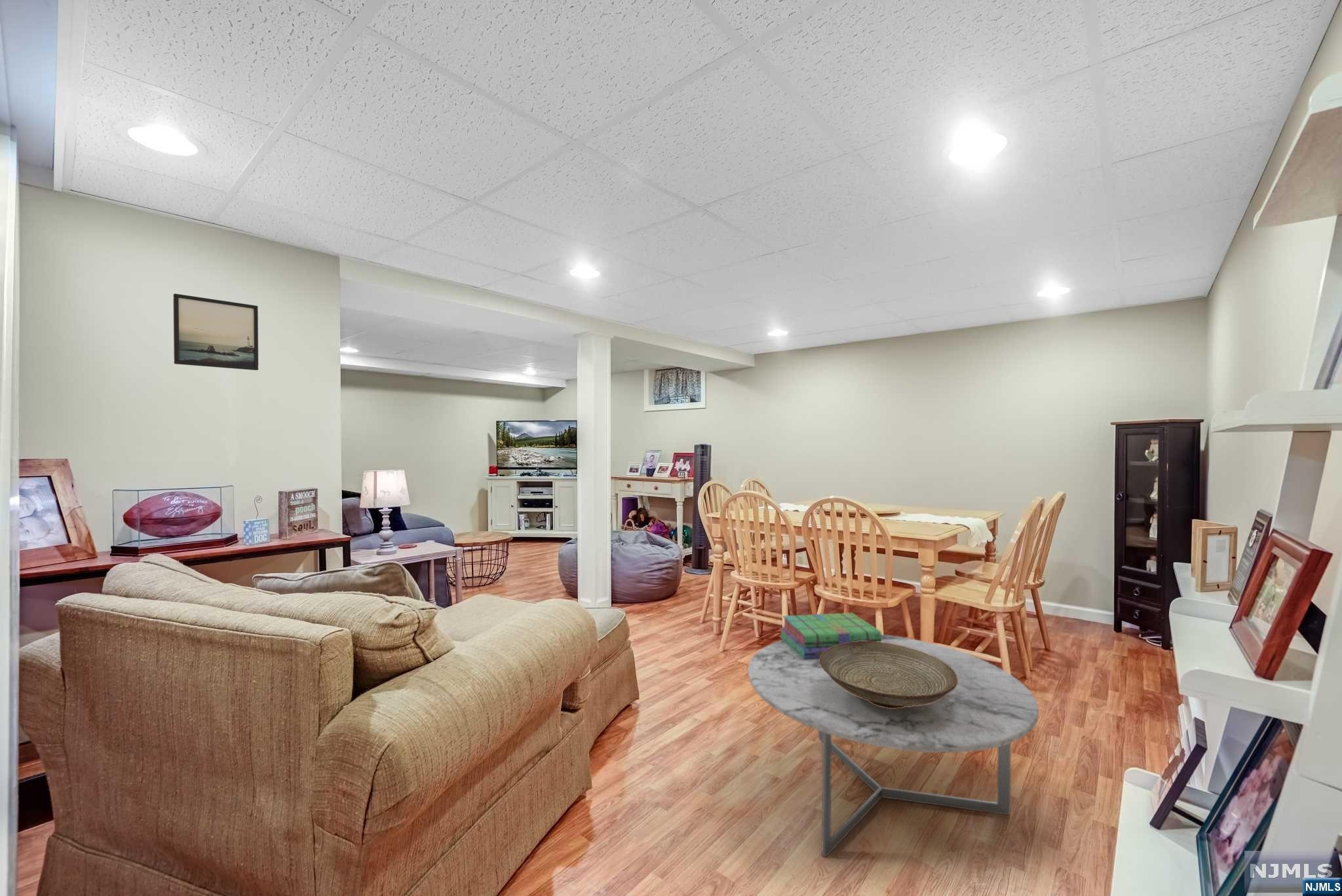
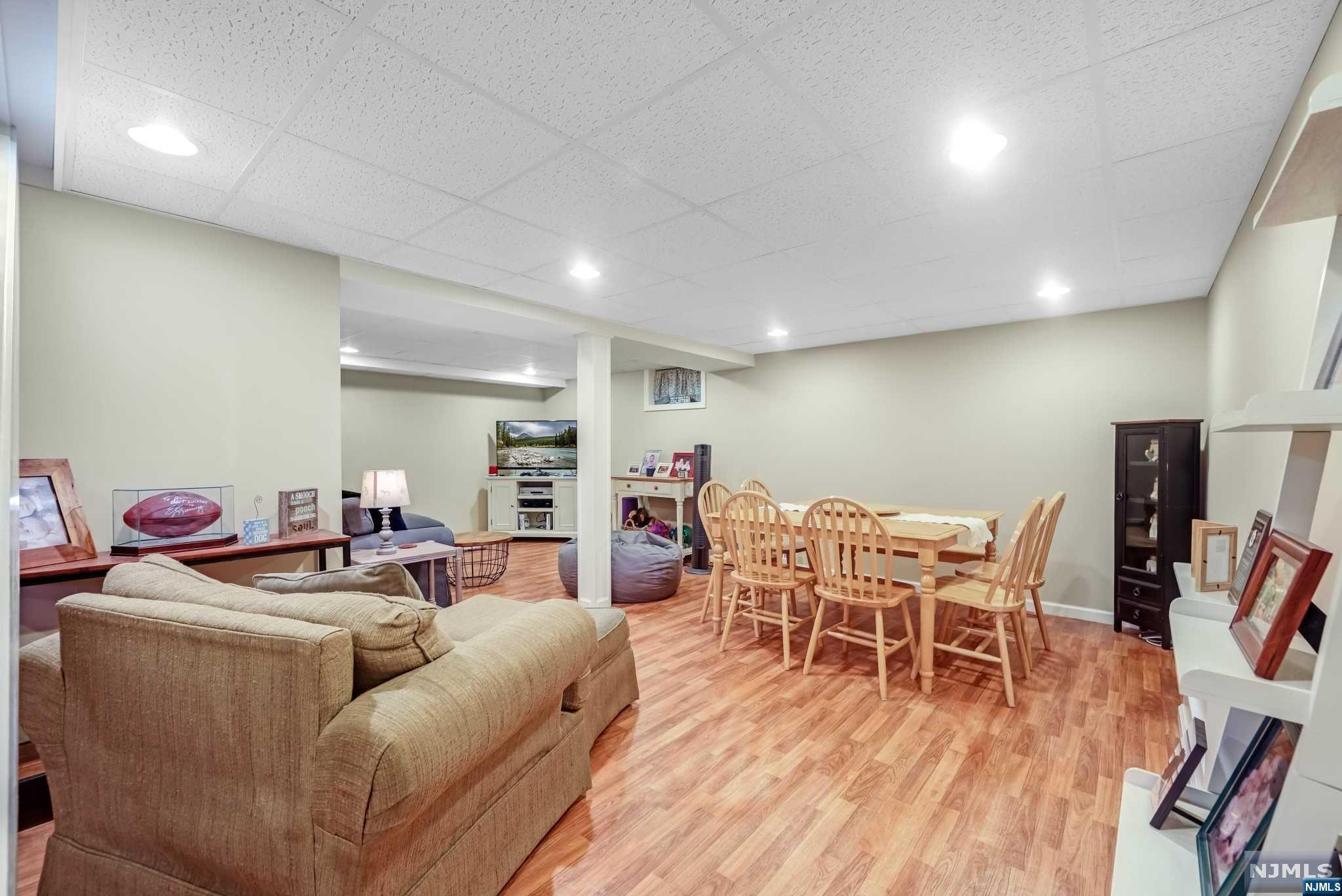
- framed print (218, 333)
- stack of books (830, 633)
- decorative bowl (885, 681)
- coffee table (881, 736)
